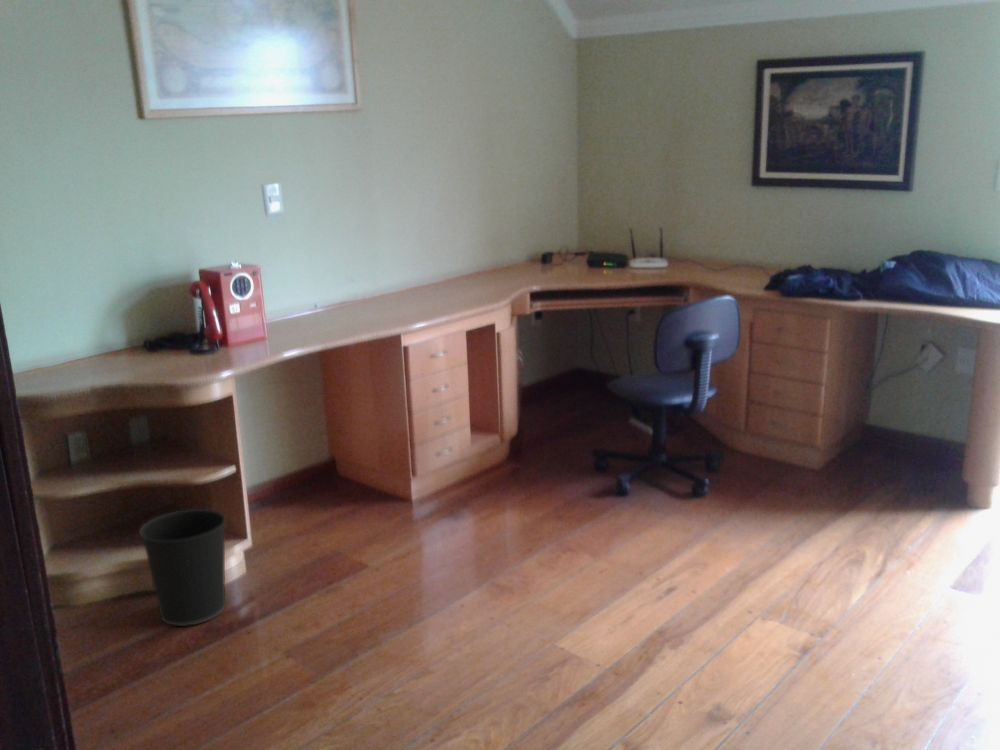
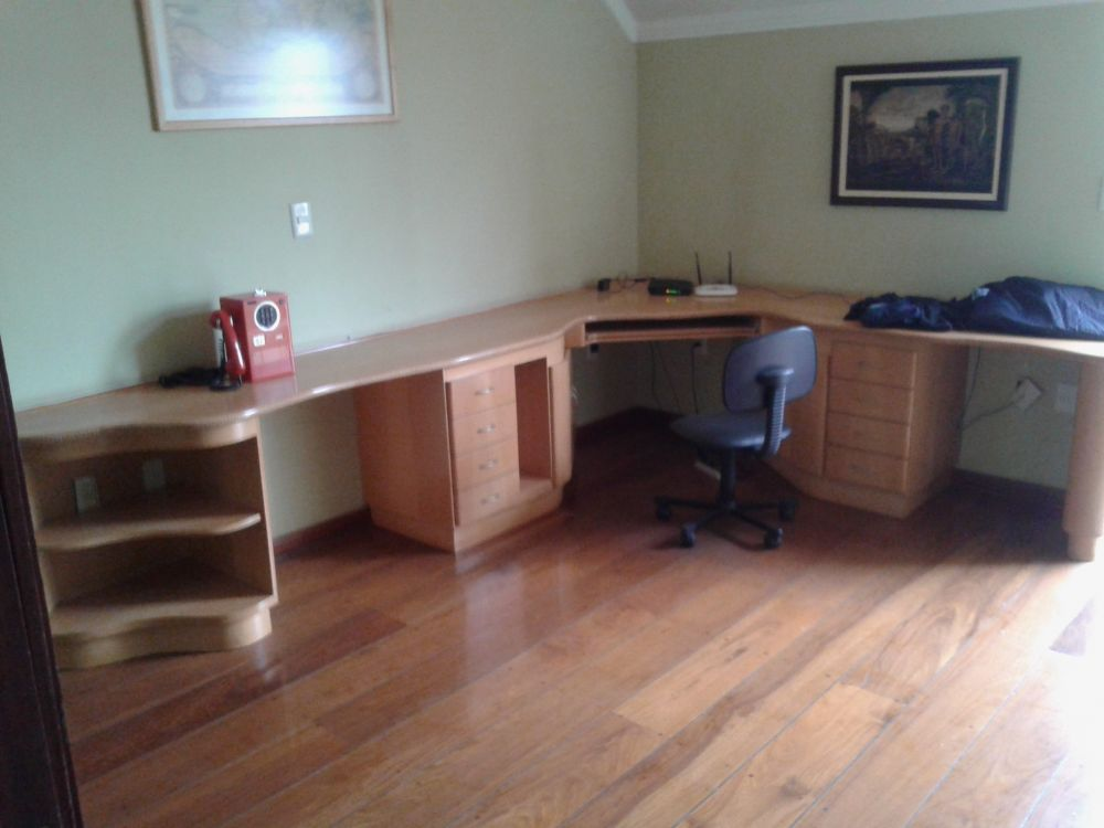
- wastebasket (188, 567)
